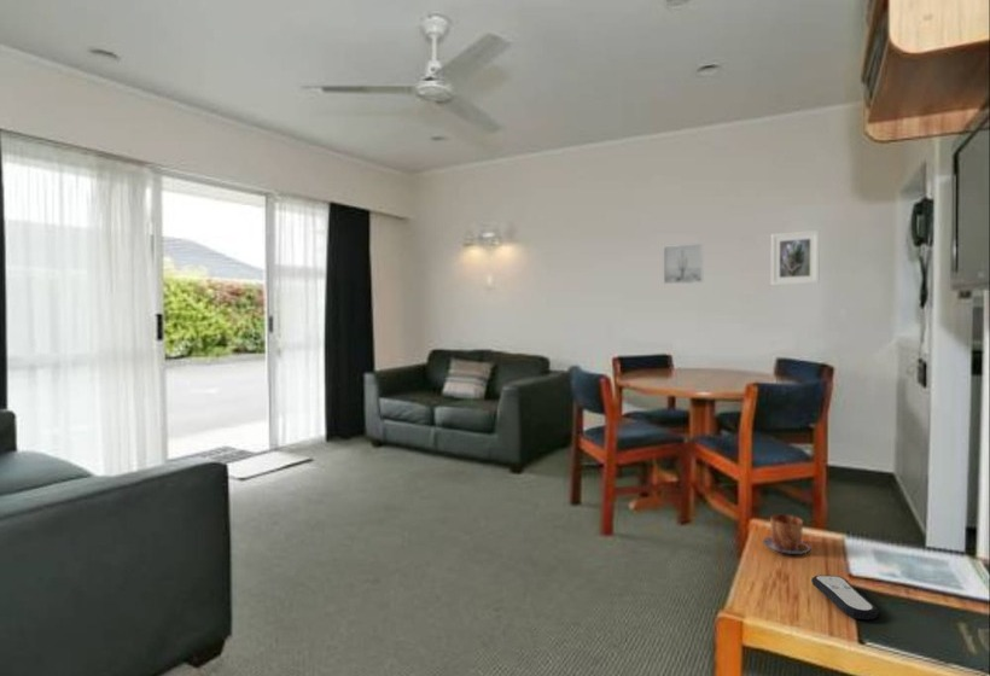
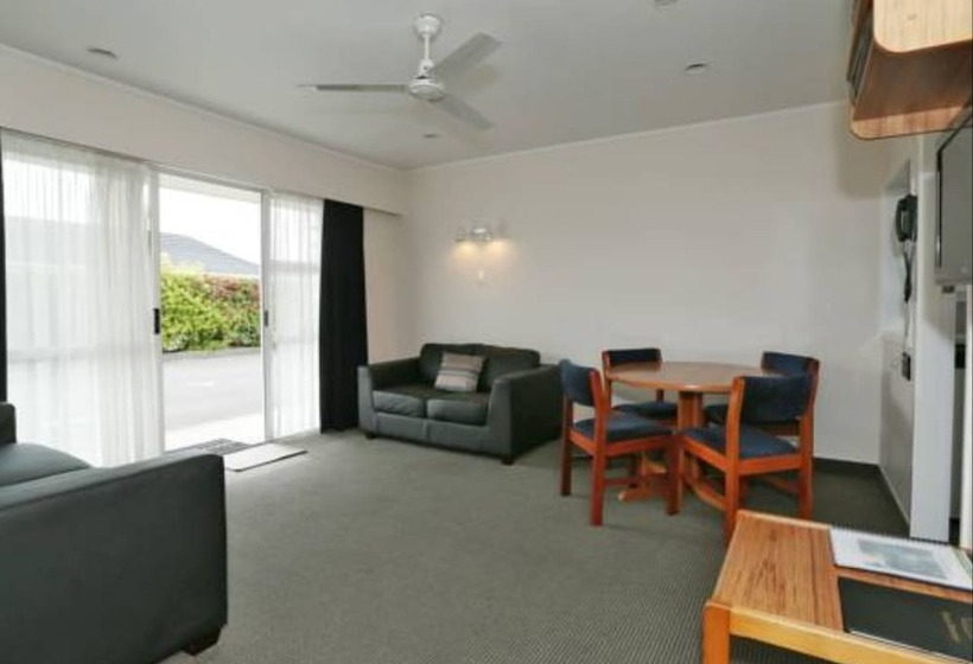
- wall art (682, 264)
- remote control (844, 595)
- mug (785, 532)
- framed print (794, 258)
